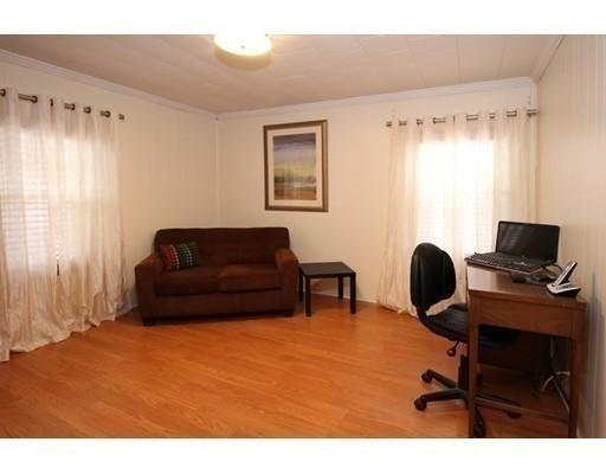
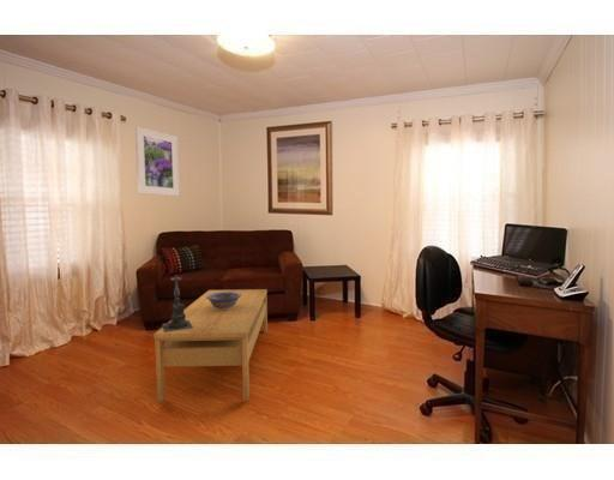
+ decorative bowl (223, 301)
+ candle holder (175, 298)
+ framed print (158, 163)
+ coffee table (223, 332)
